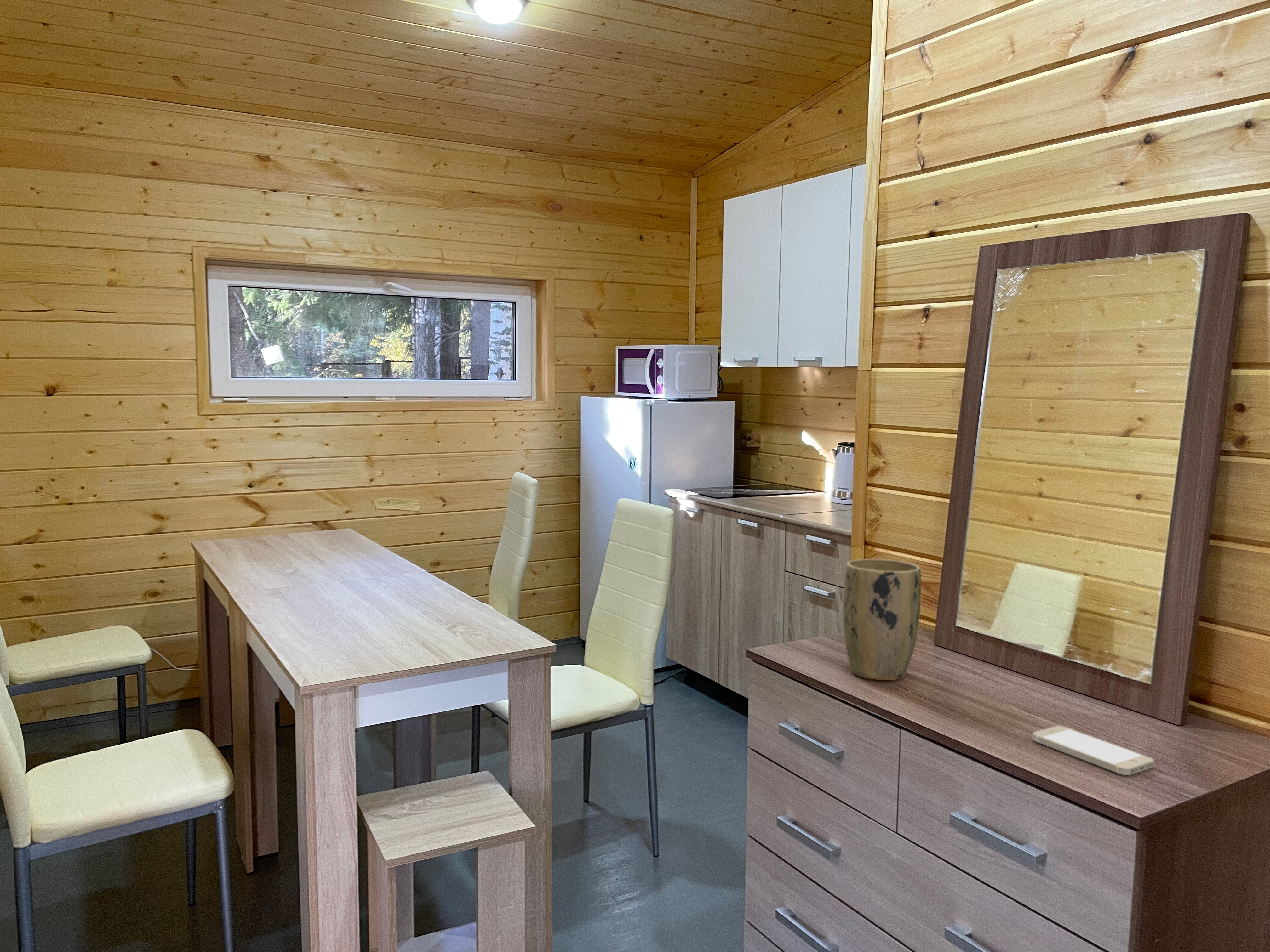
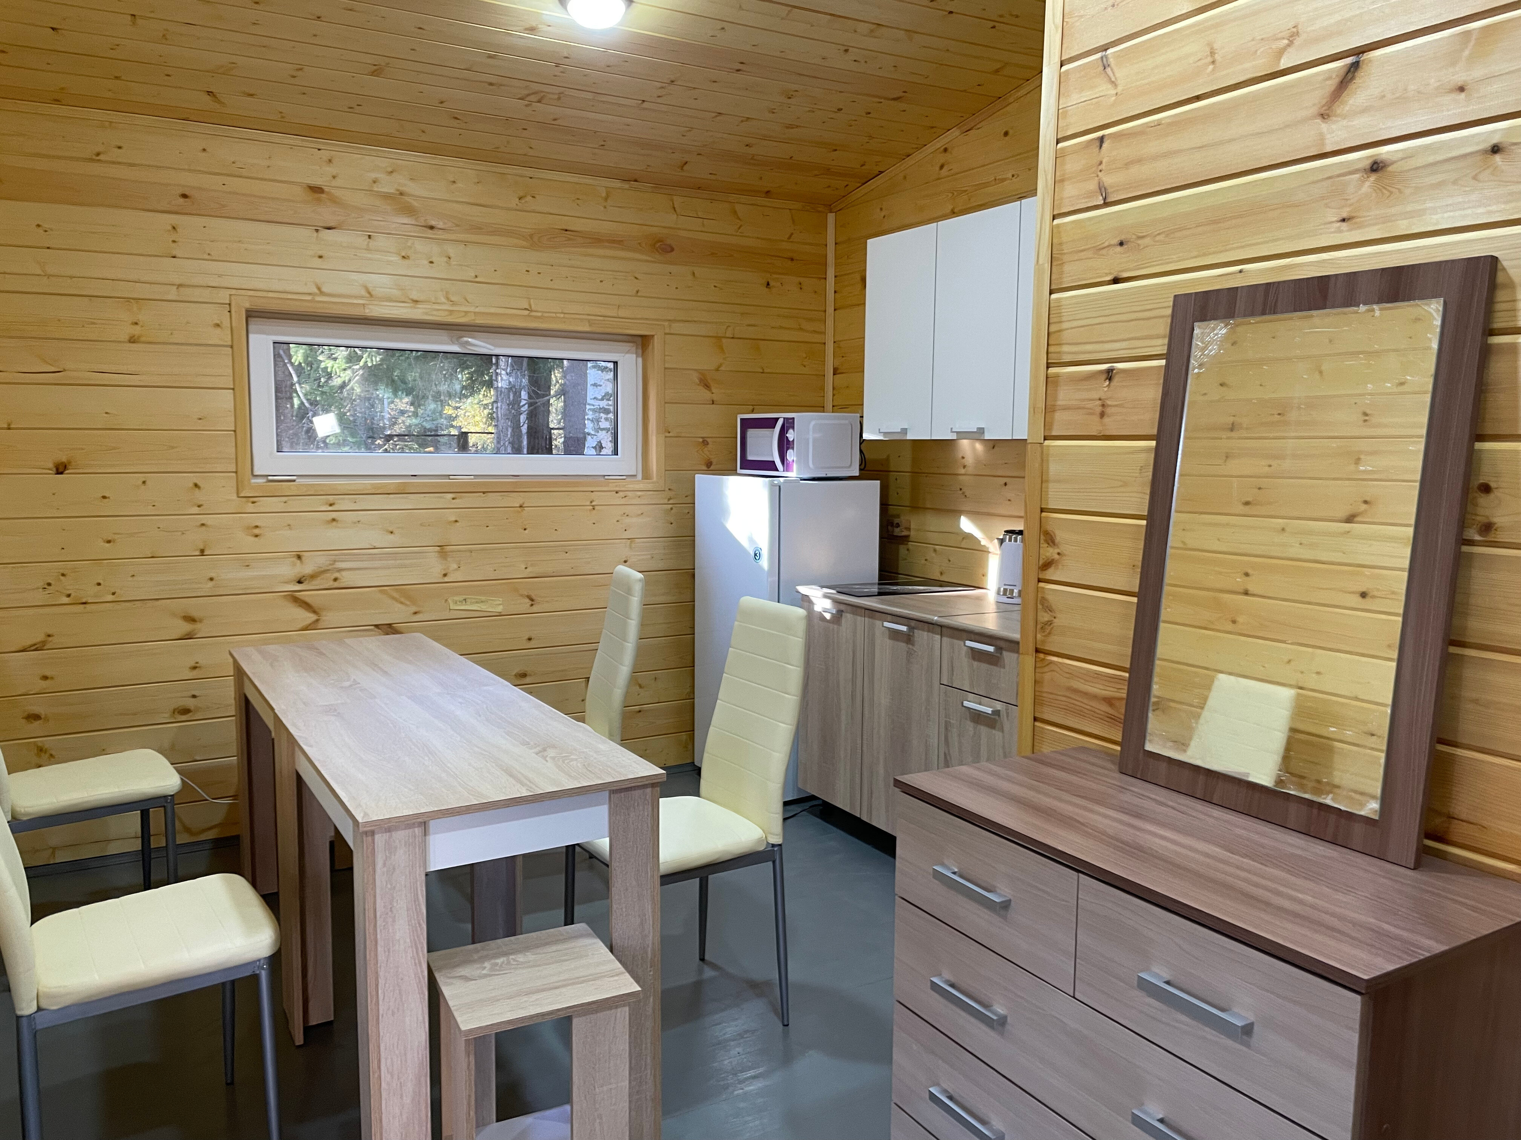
- plant pot (880, 619)
- smartphone (1090, 749)
